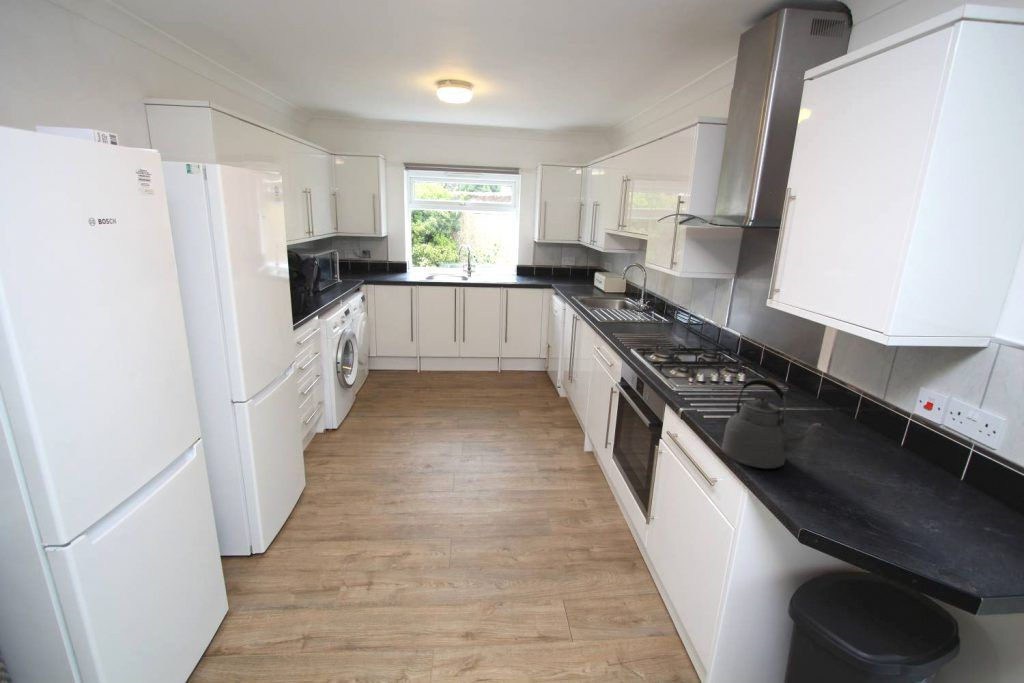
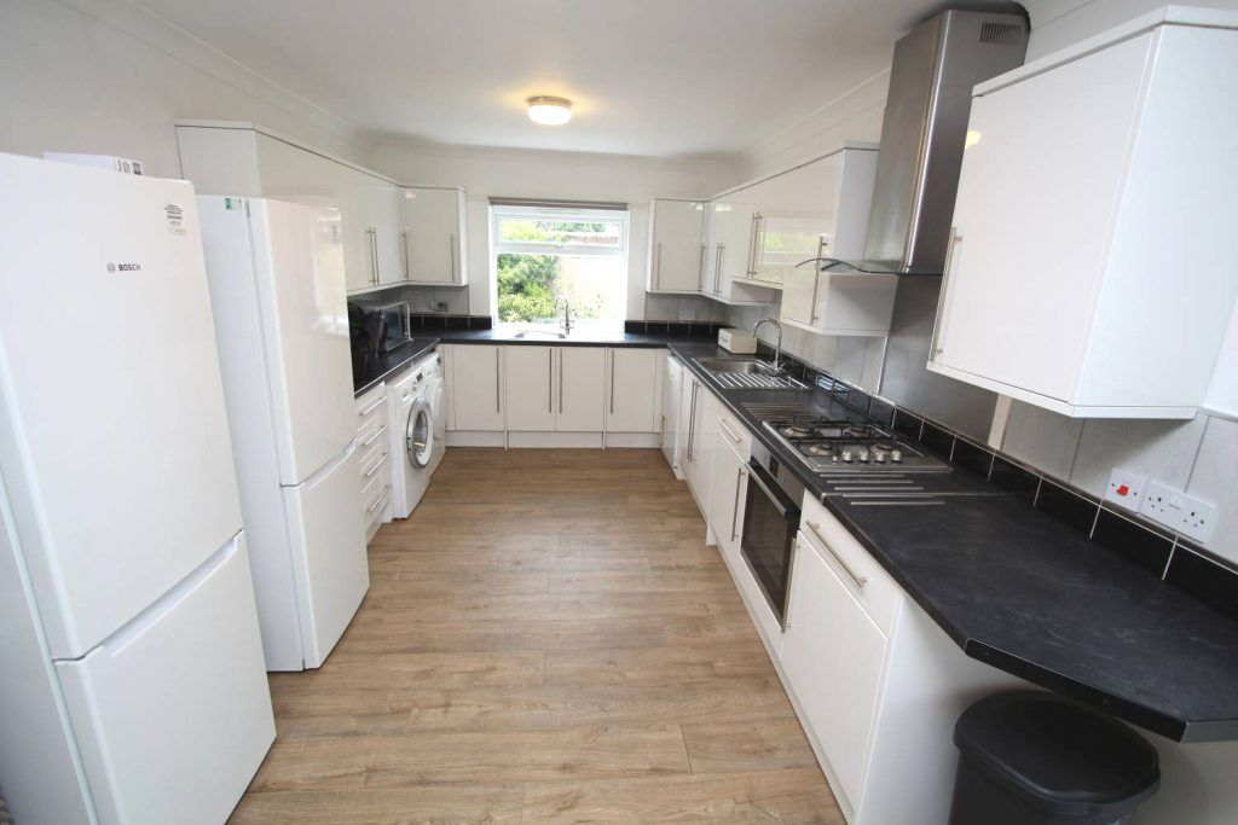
- kettle (773, 423)
